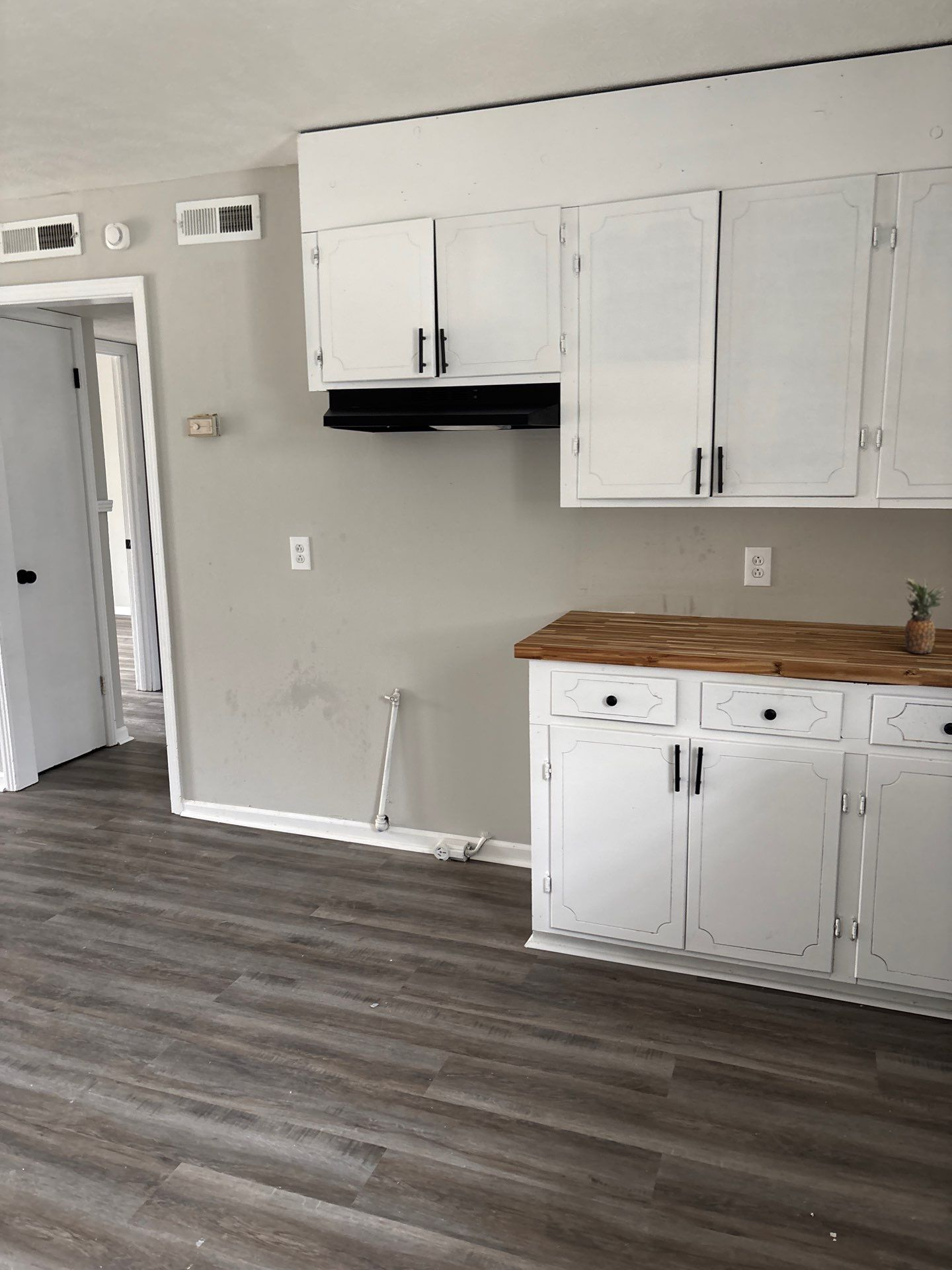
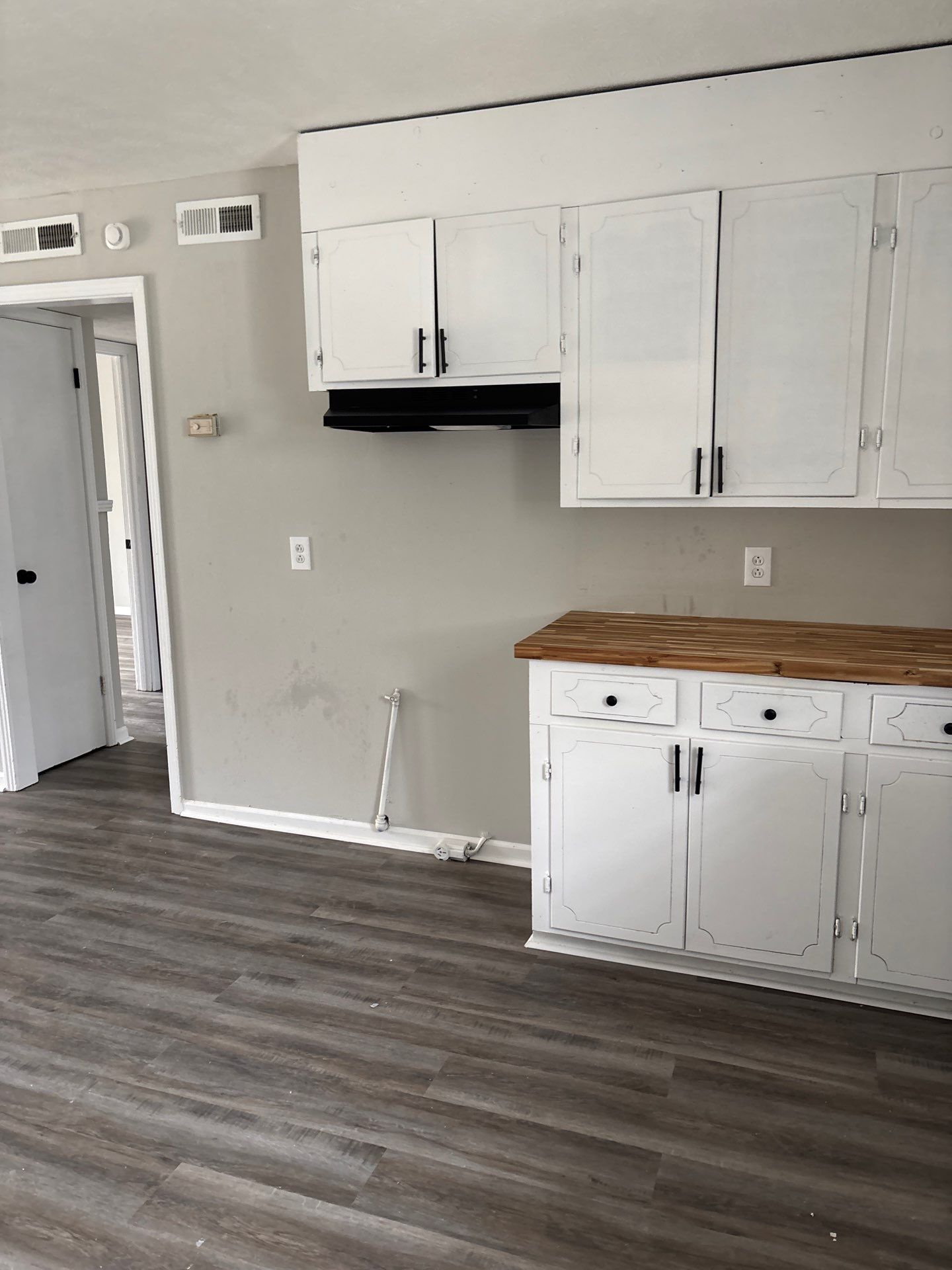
- fruit (922, 614)
